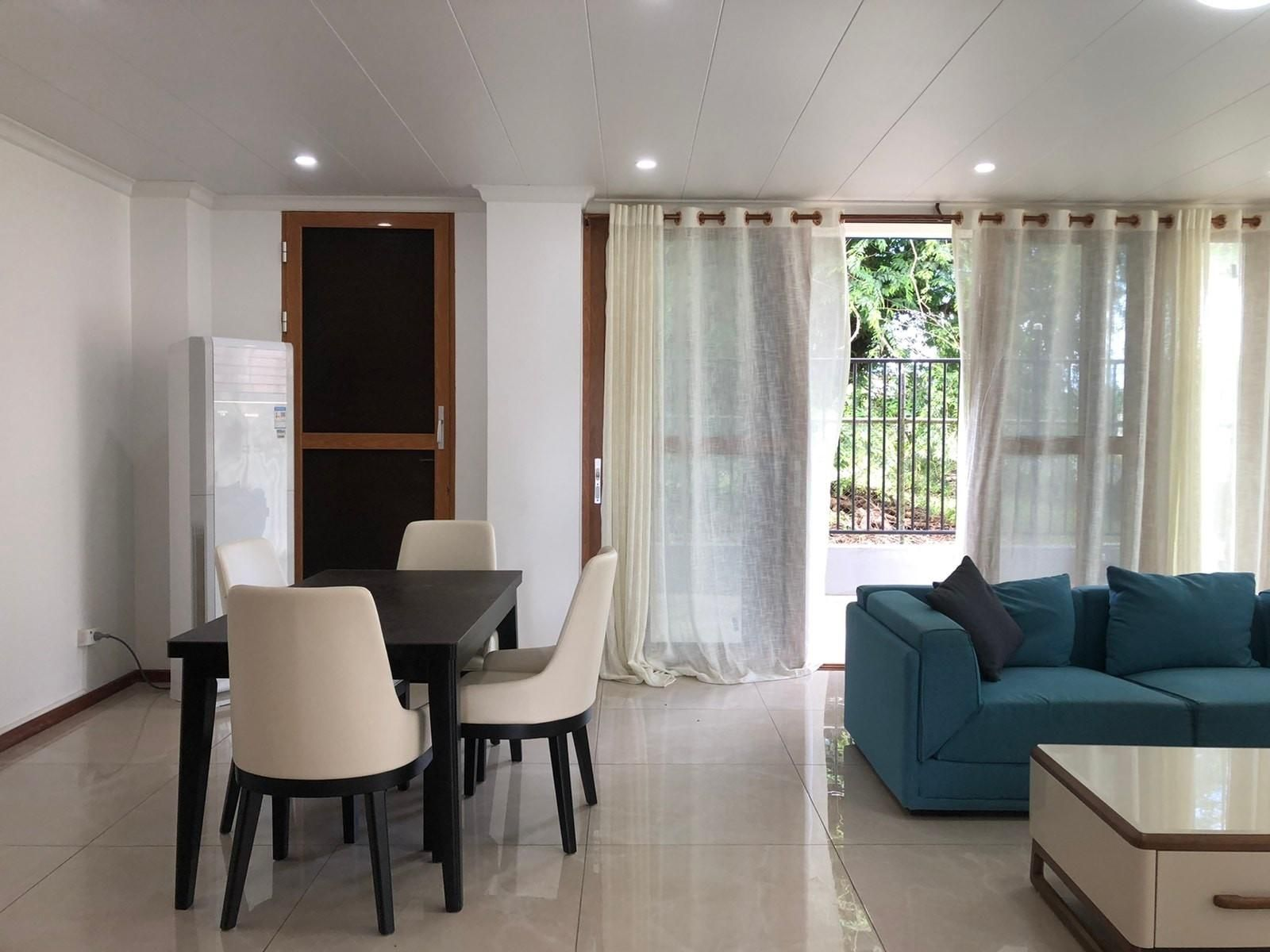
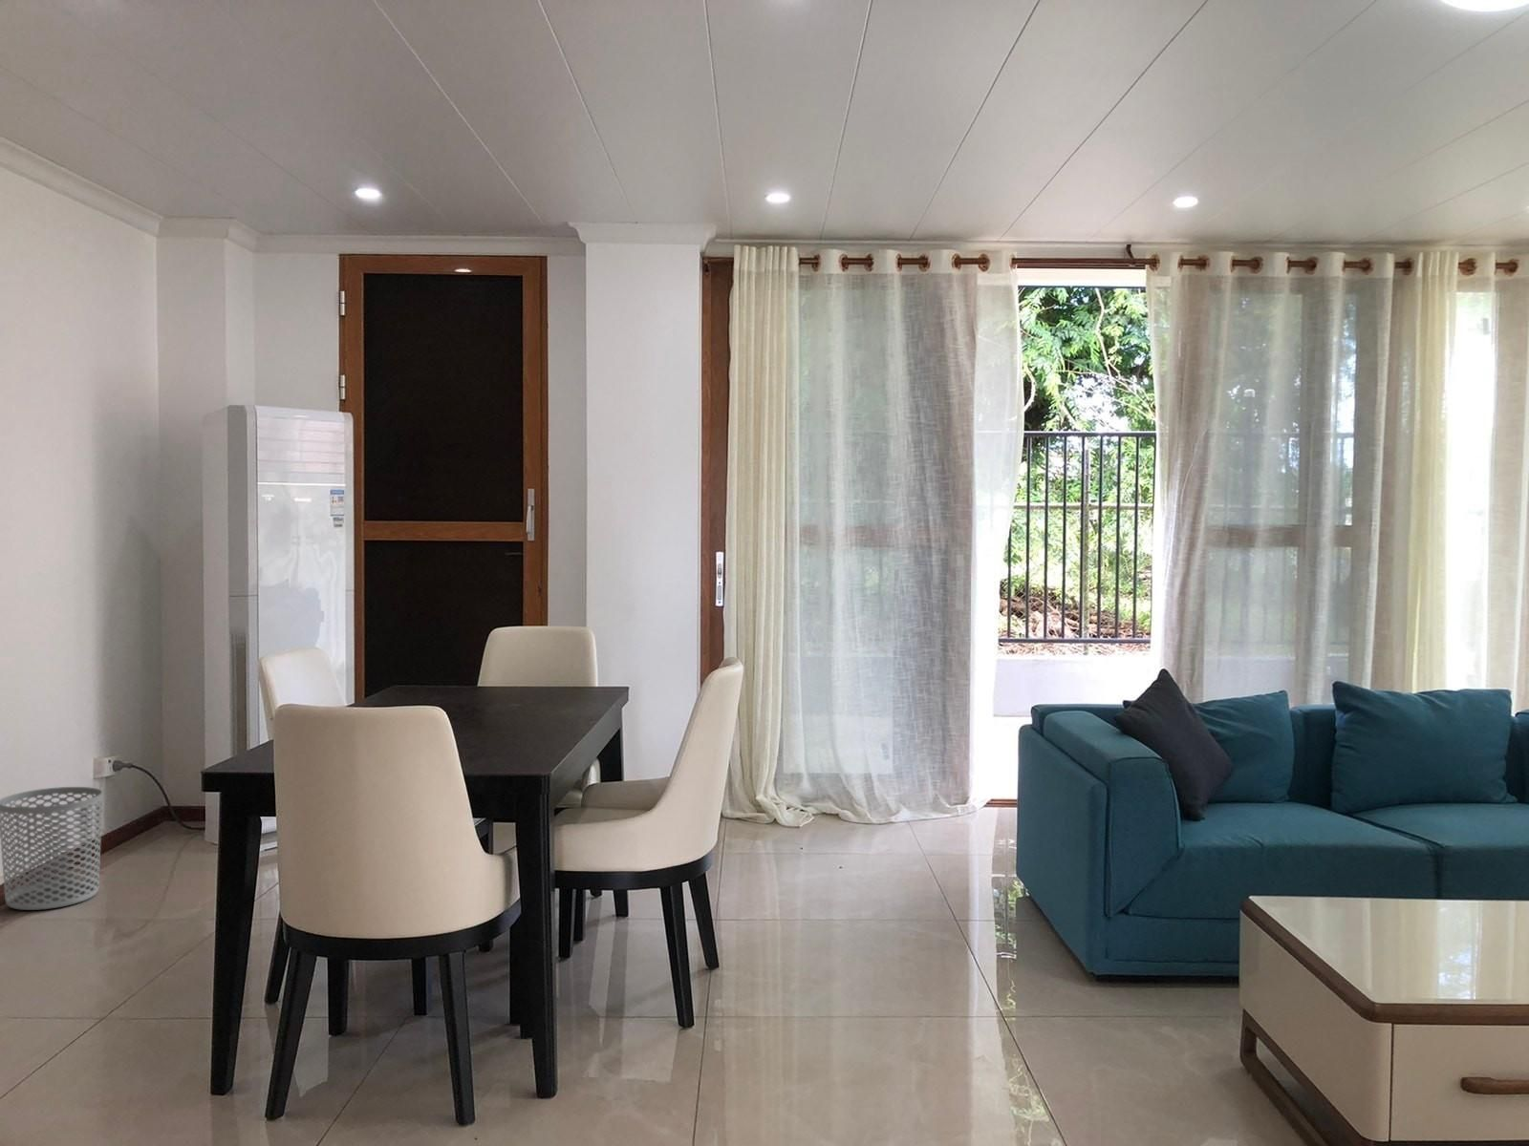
+ waste bin (52, 847)
